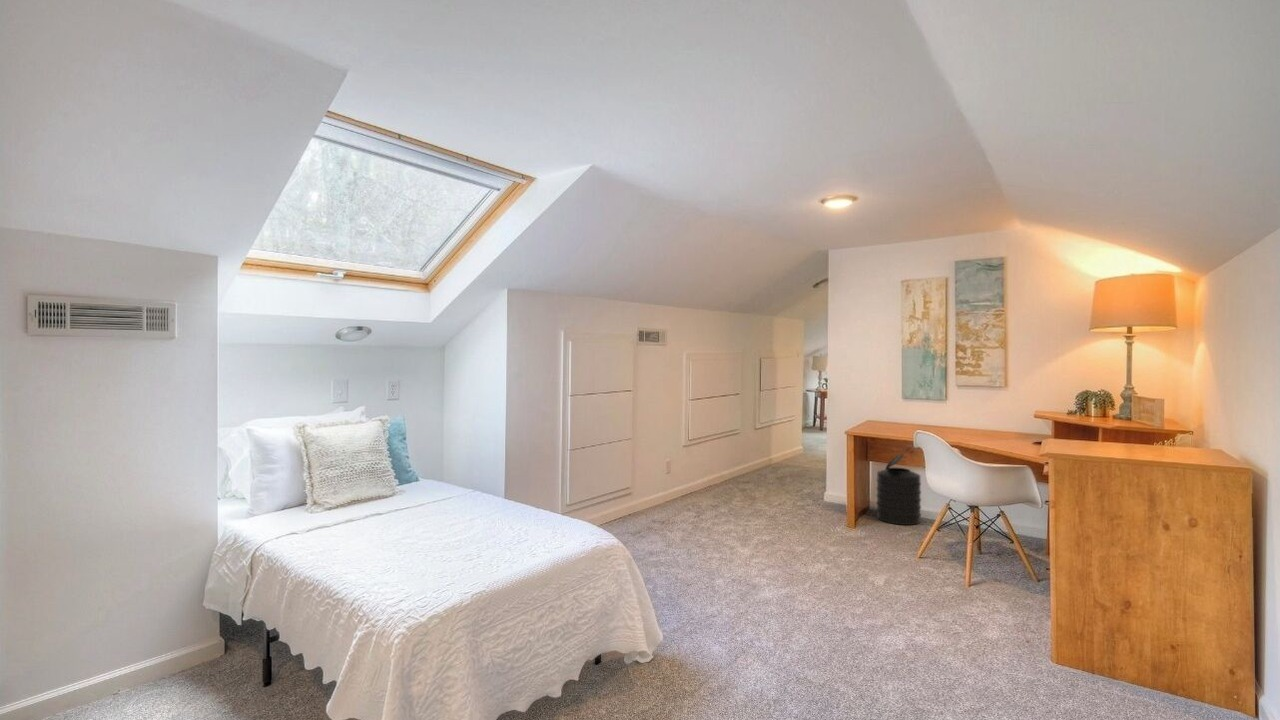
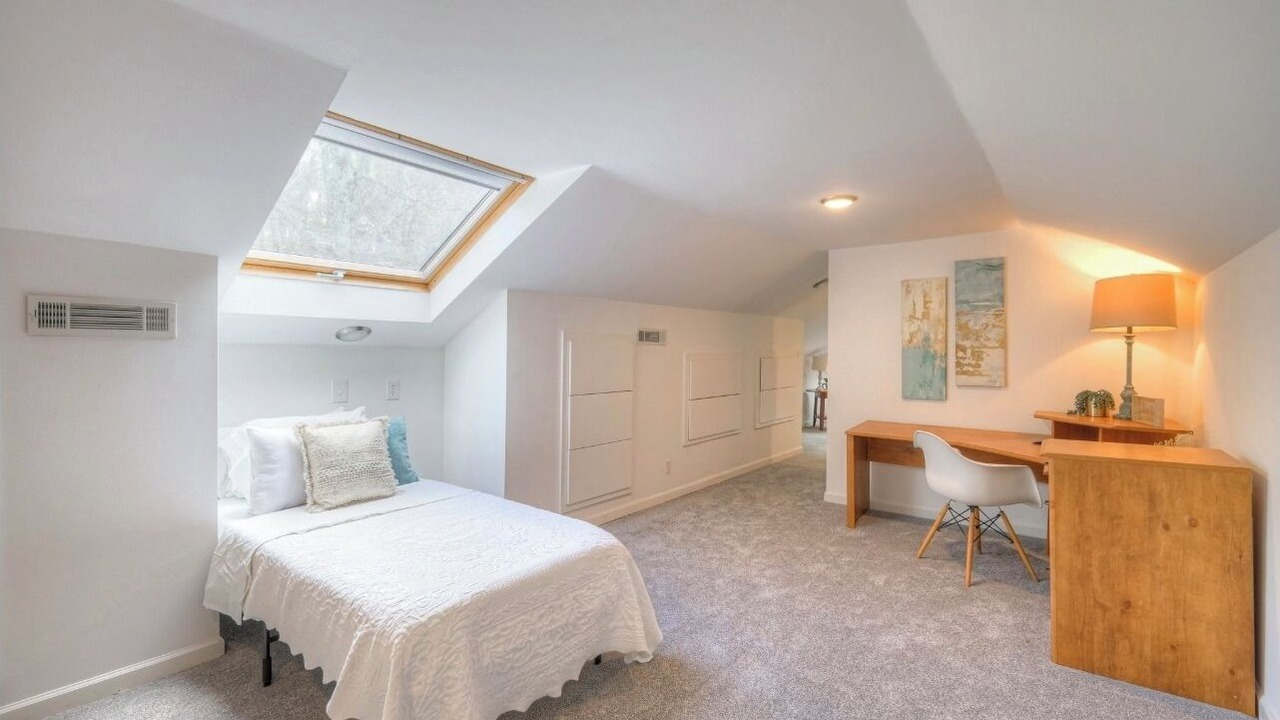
- trash can (898, 486)
